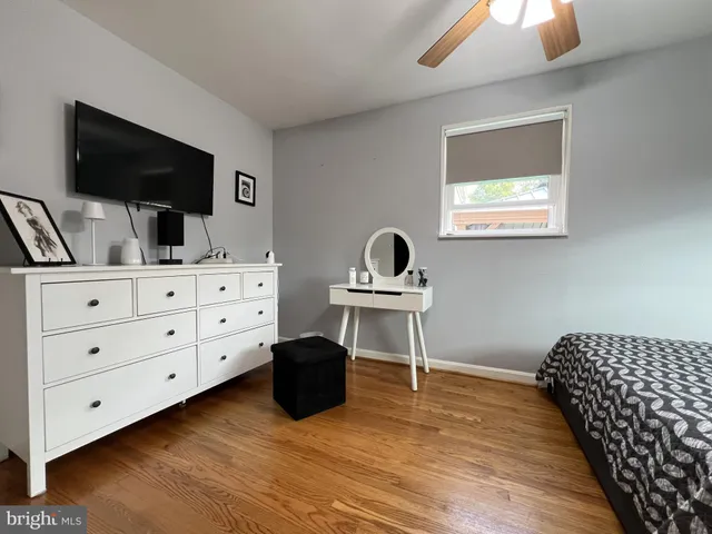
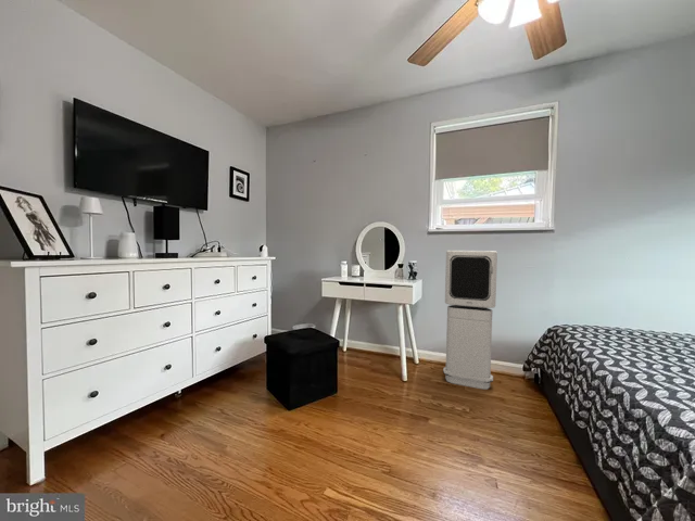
+ air purifier (468, 314)
